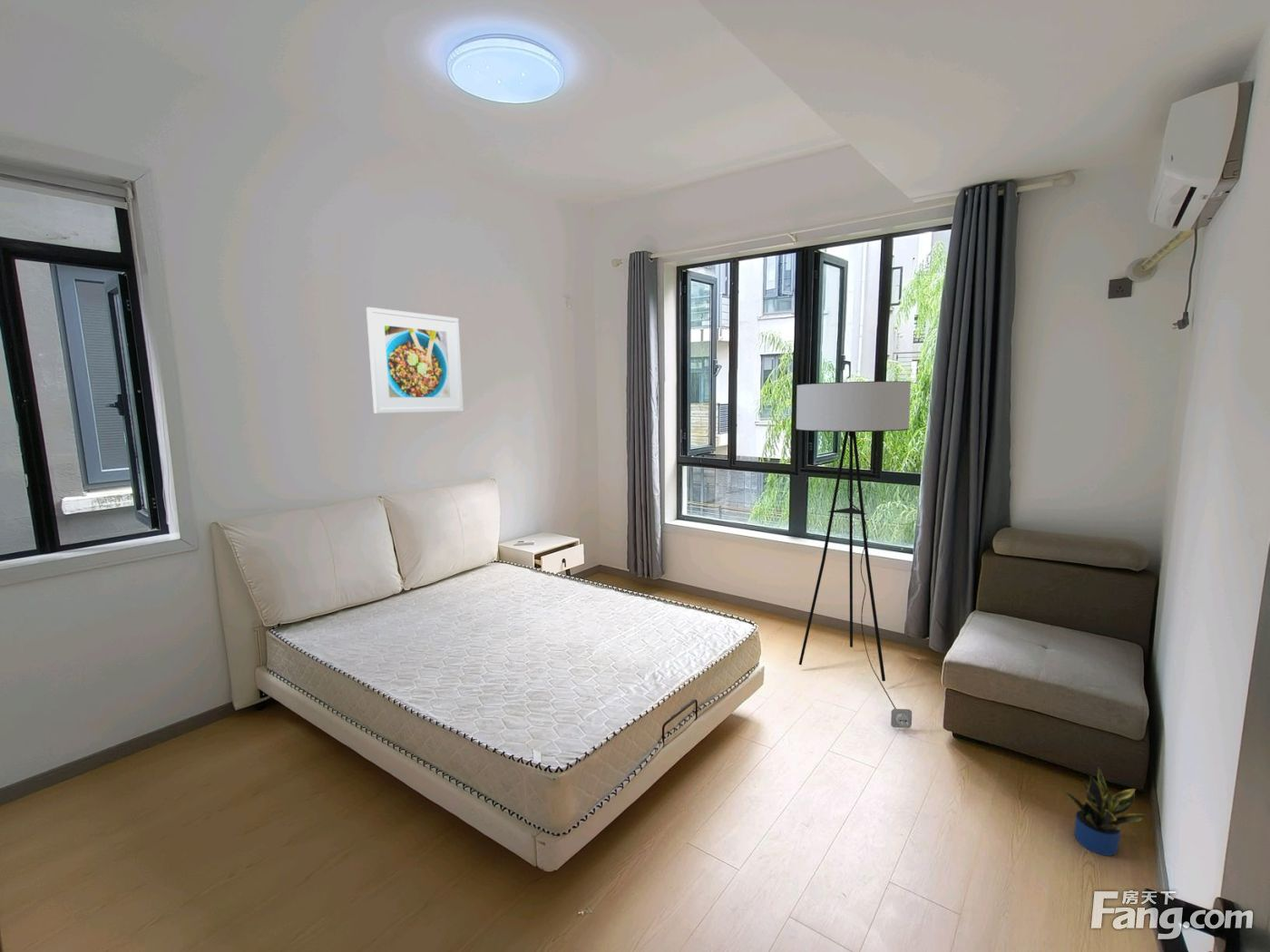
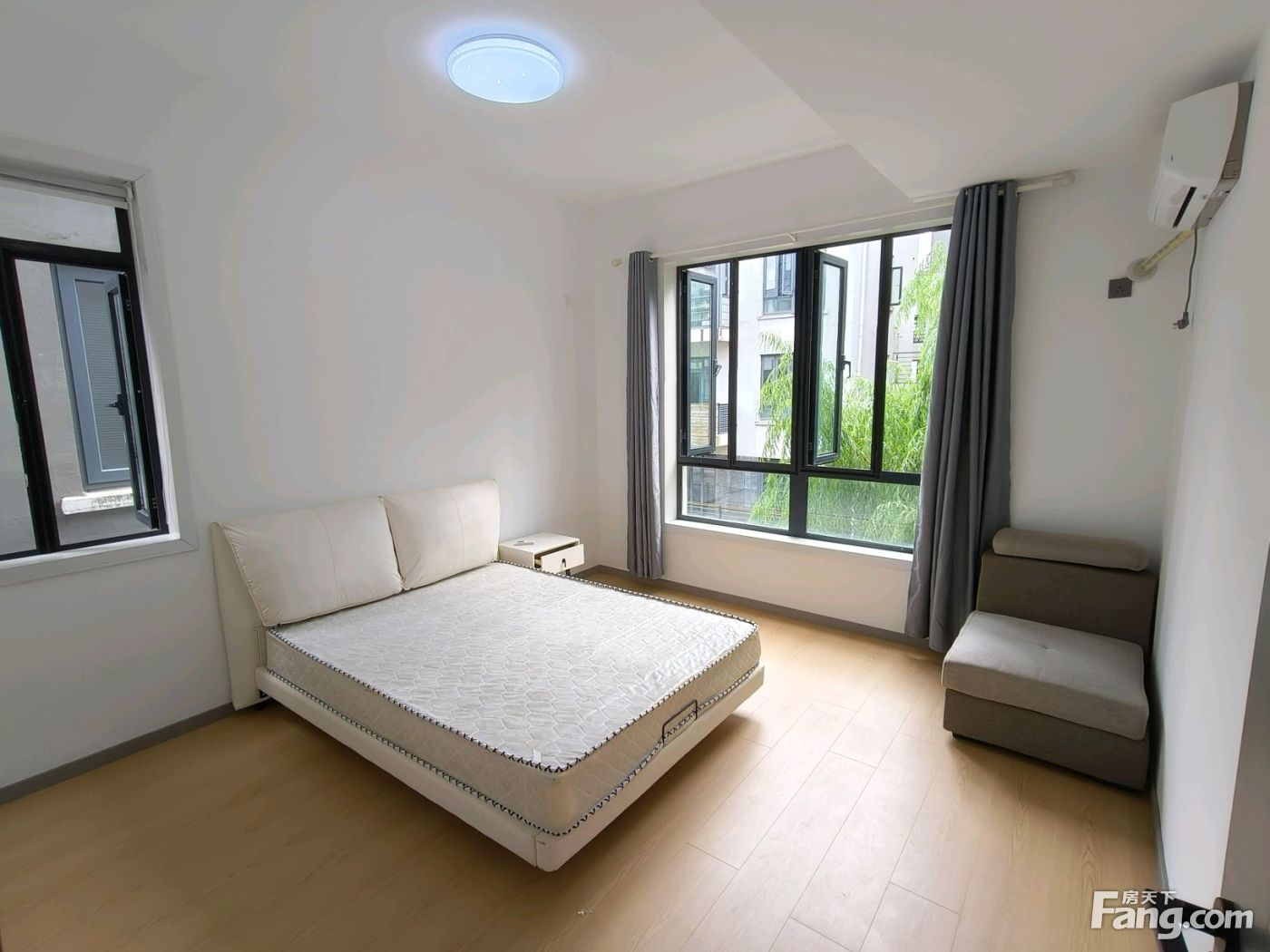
- floor lamp (852, 537)
- potted plant (1103, 809)
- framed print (418, 363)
